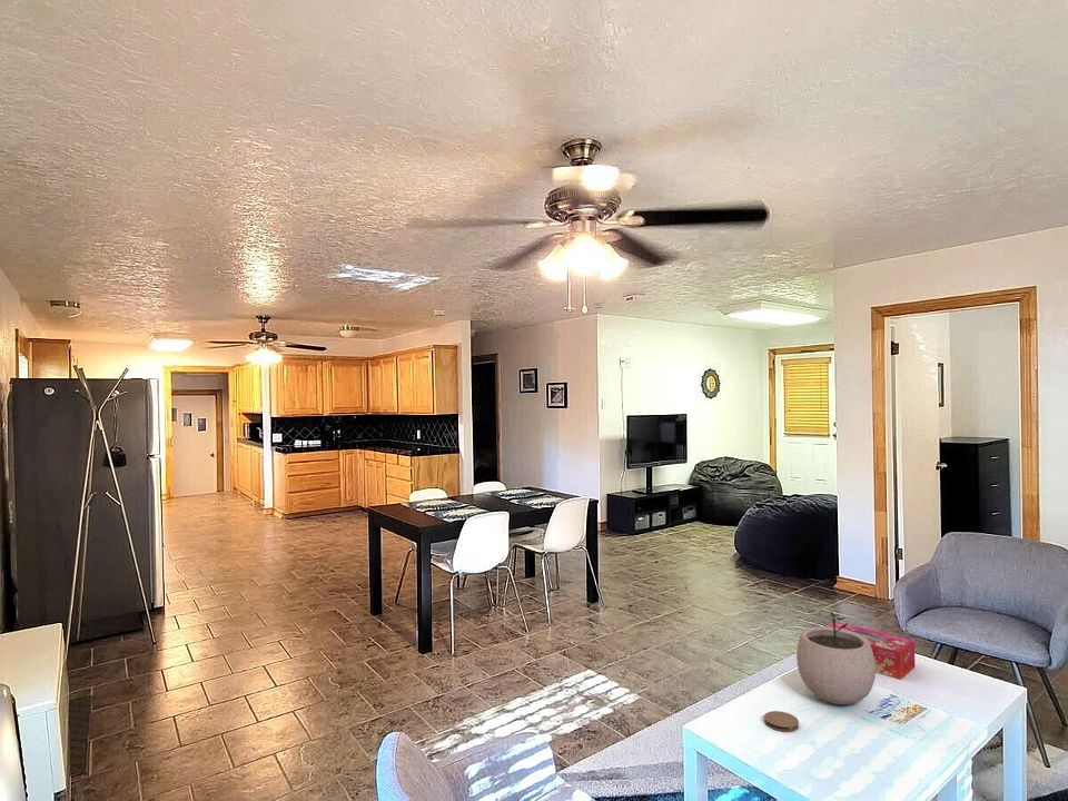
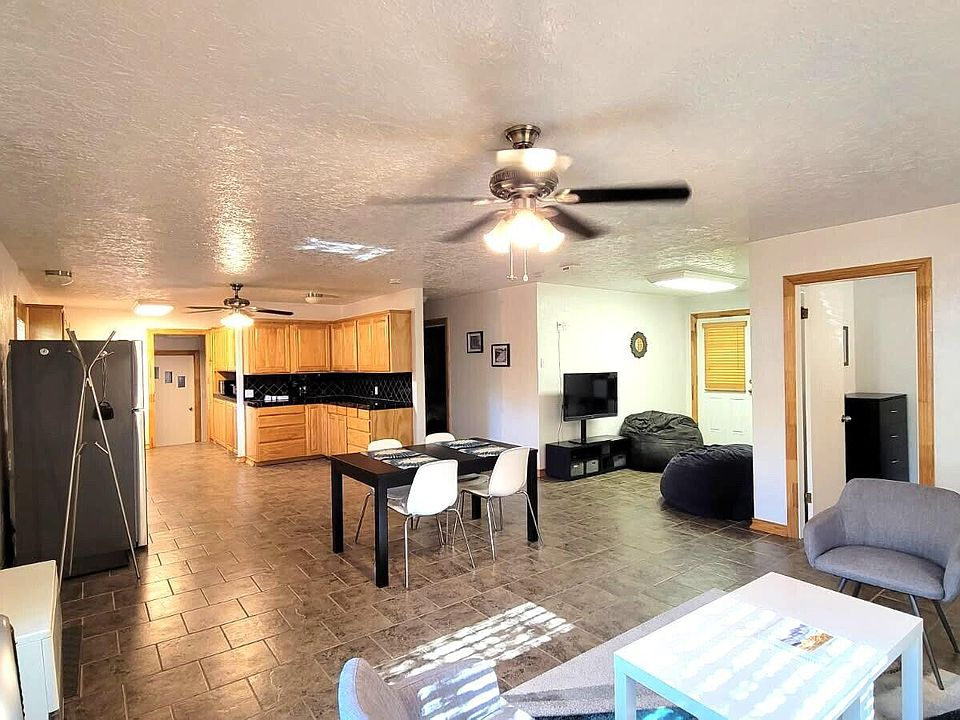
- tissue box (871, 647)
- coaster (781, 721)
- plant pot (834, 654)
